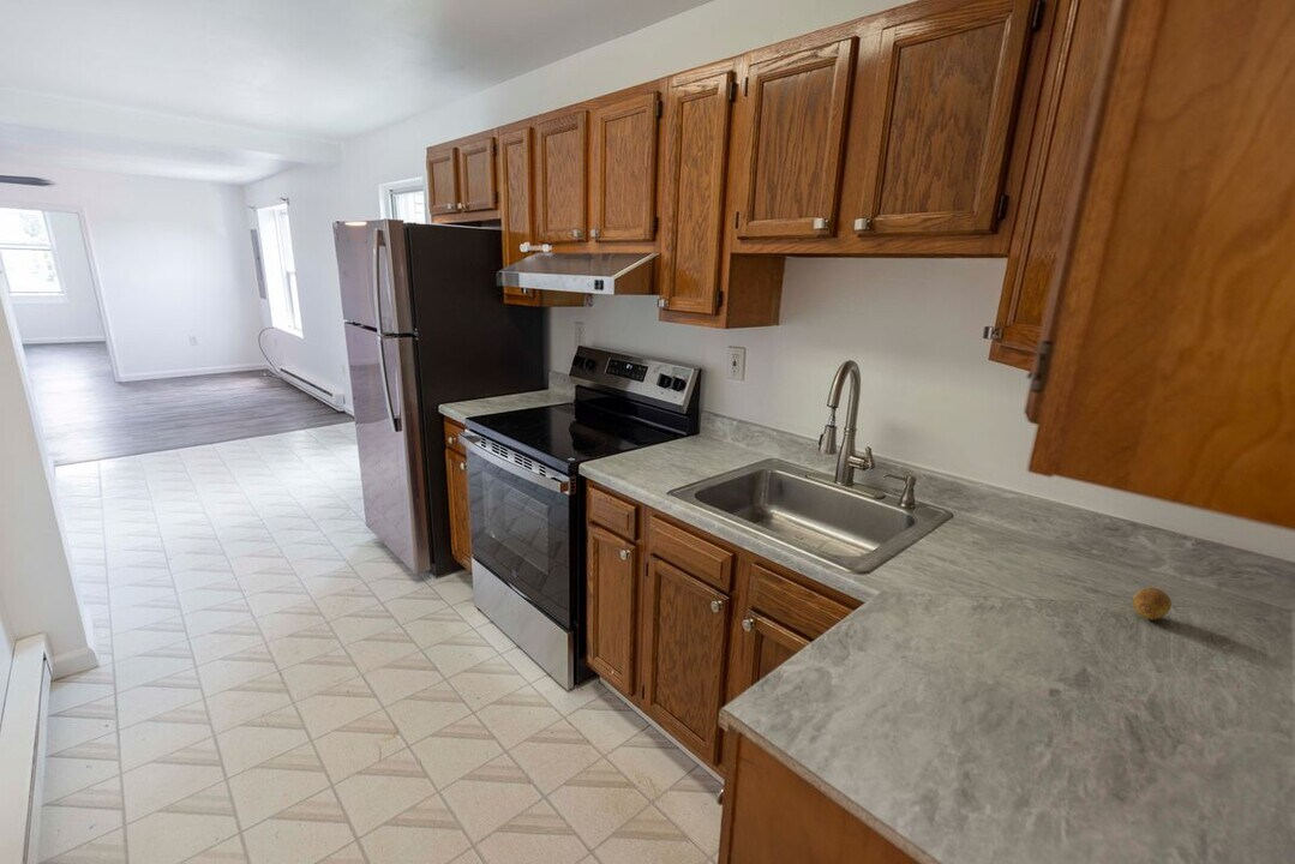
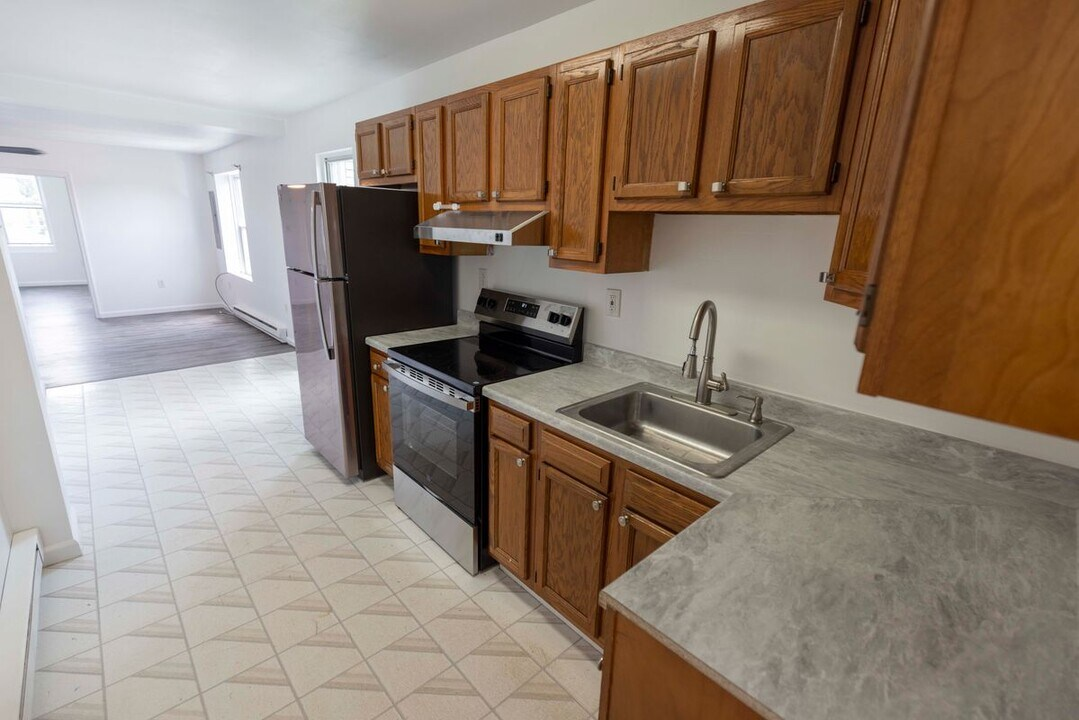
- fruit (1151, 602)
